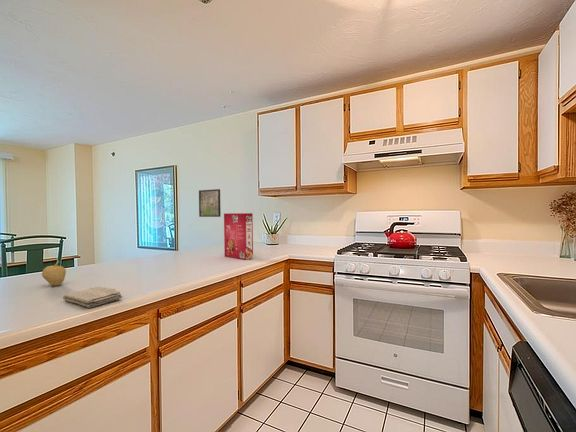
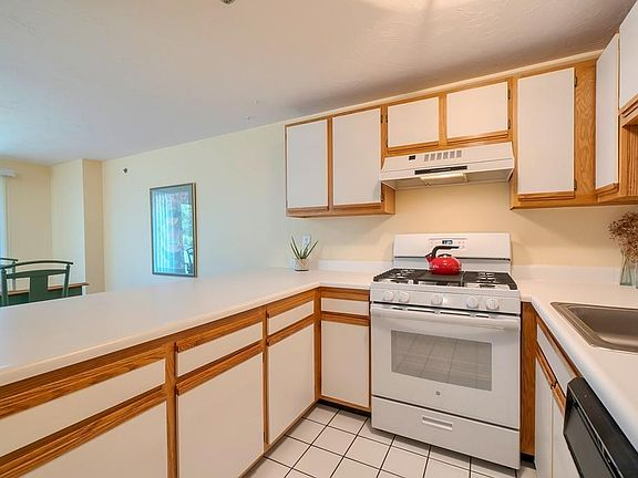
- fruit (54, 273)
- cereal box (238, 235)
- washcloth (93, 295)
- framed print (209, 203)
